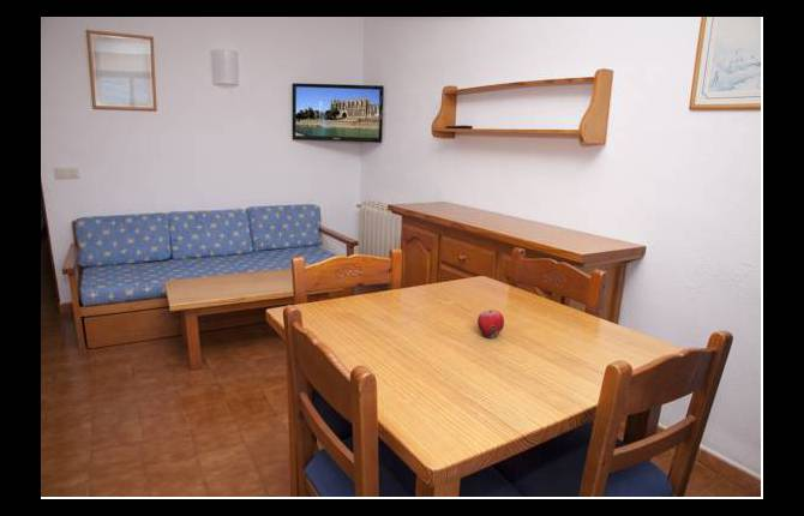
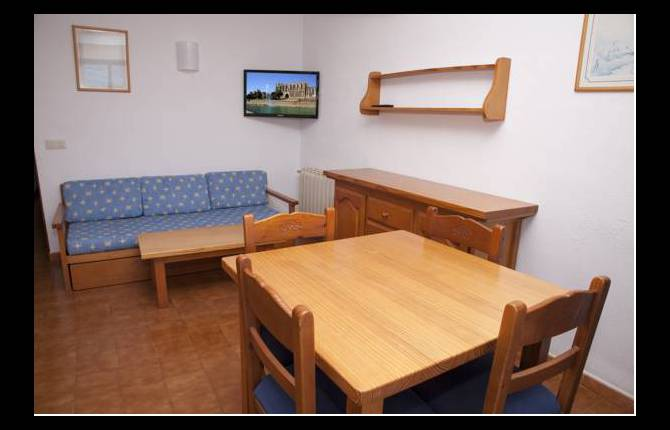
- apple (490, 323)
